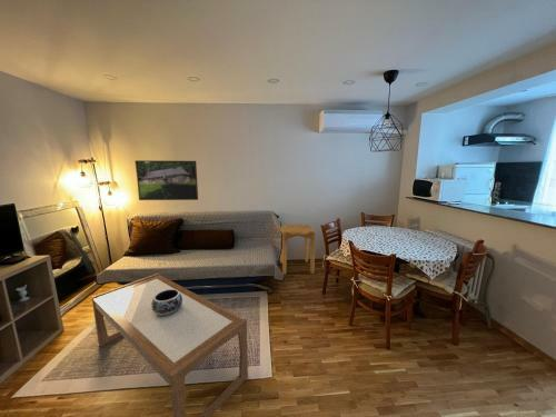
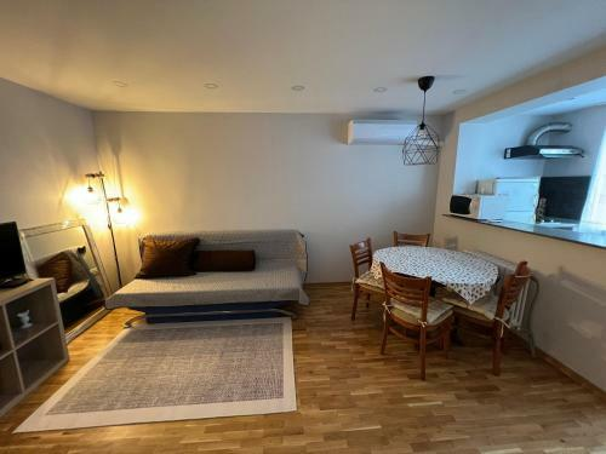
- side table (305, 248)
- coffee table (165, 334)
- decorative bowl (167, 300)
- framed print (167, 180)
